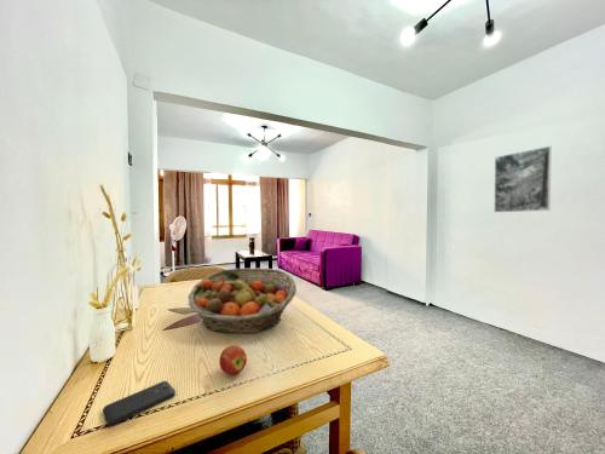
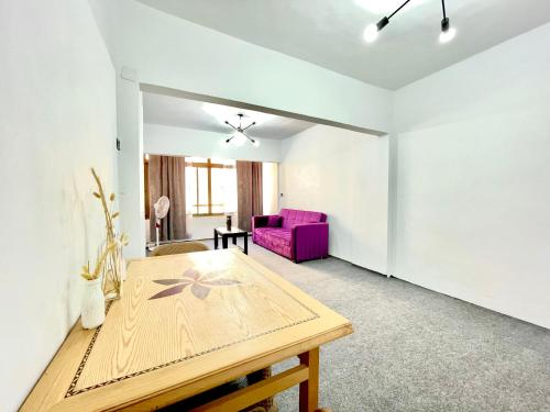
- smartphone (140, 400)
- fruit basket (243, 297)
- apple (232, 358)
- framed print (520, 182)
